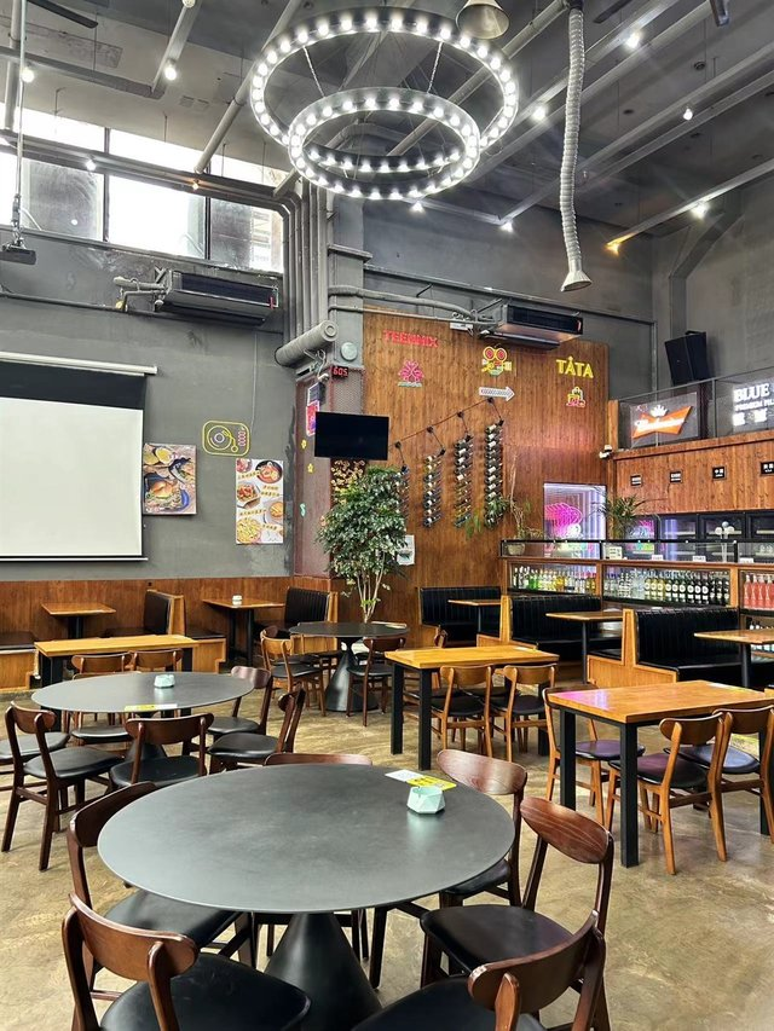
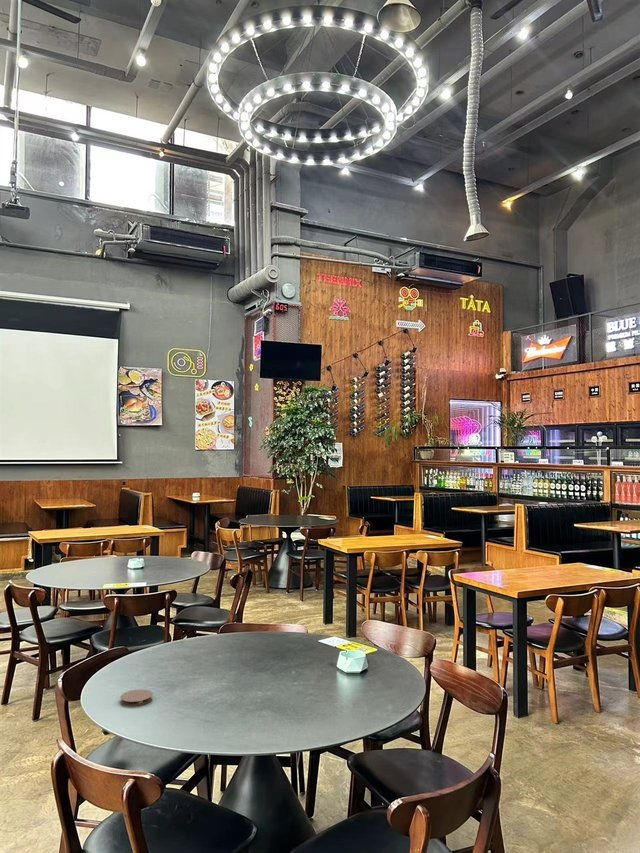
+ coaster (136, 697)
